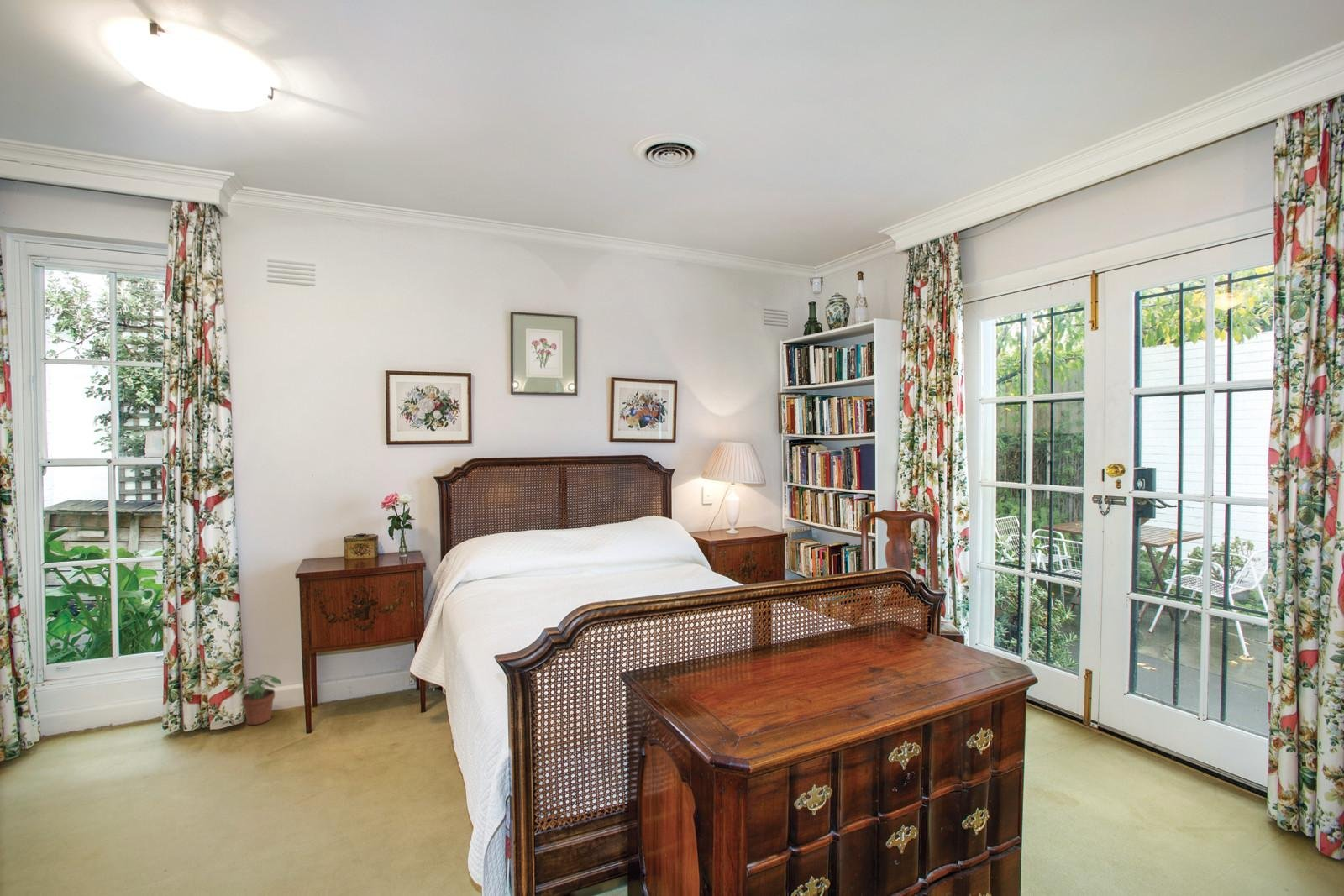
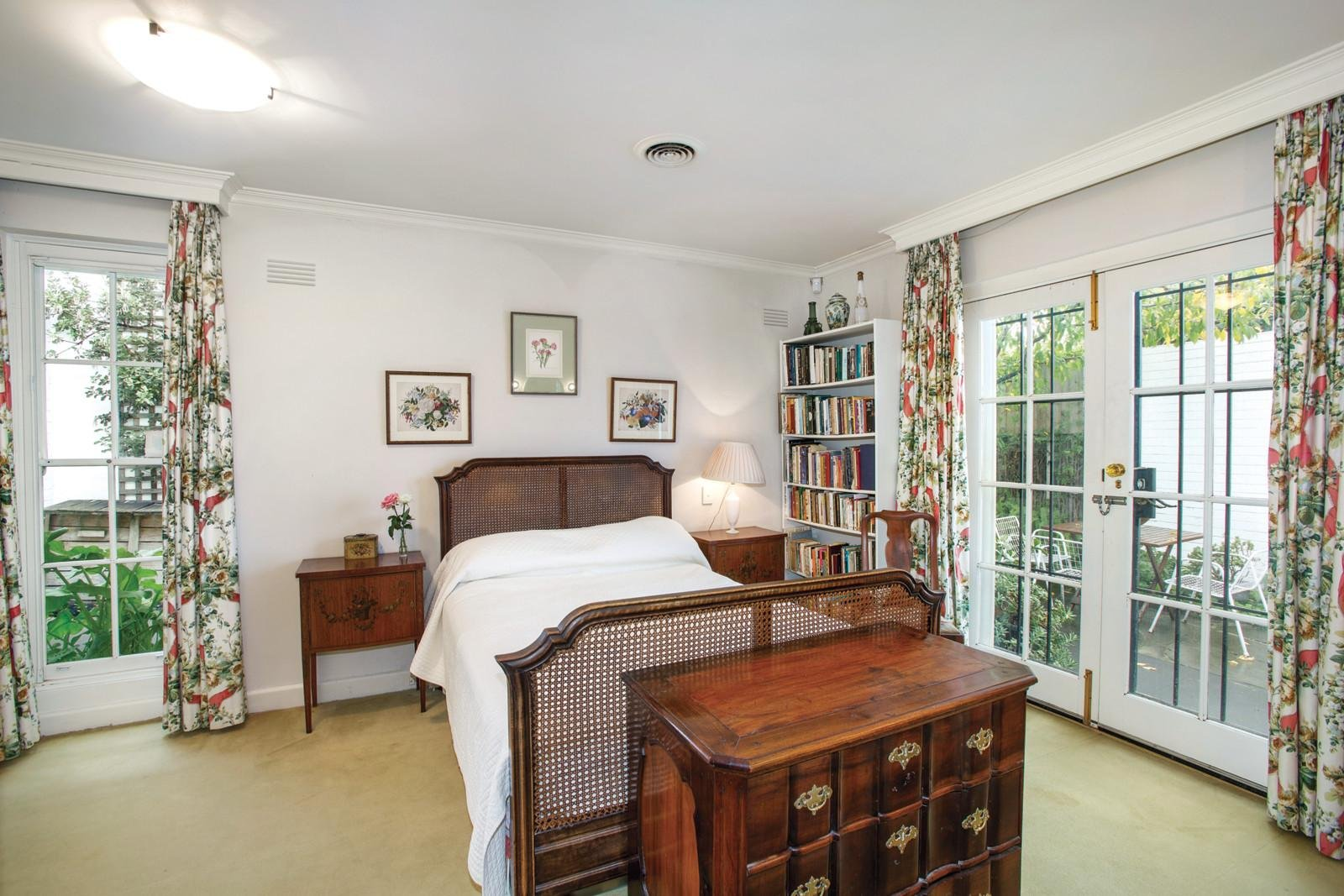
- potted plant (259, 700)
